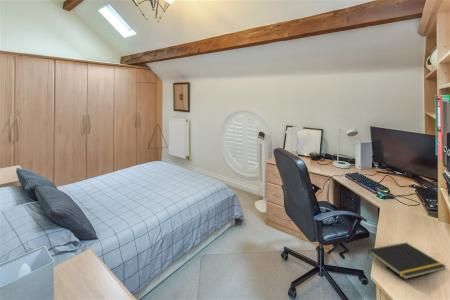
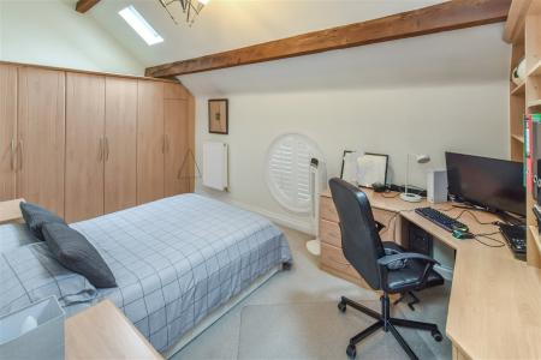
- notepad (405, 258)
